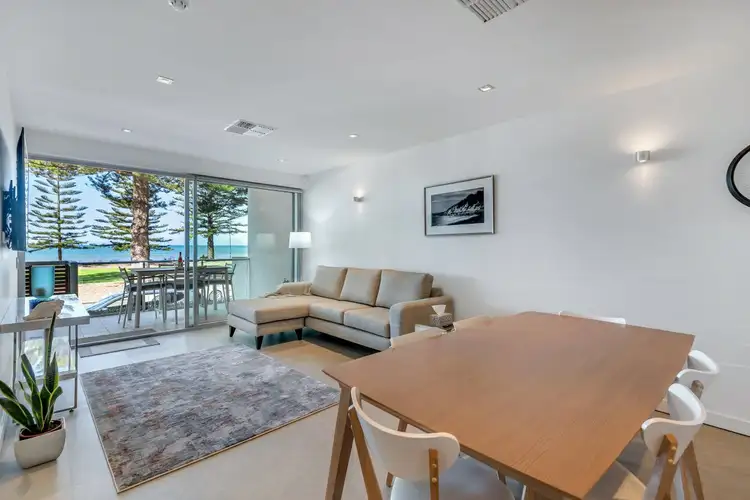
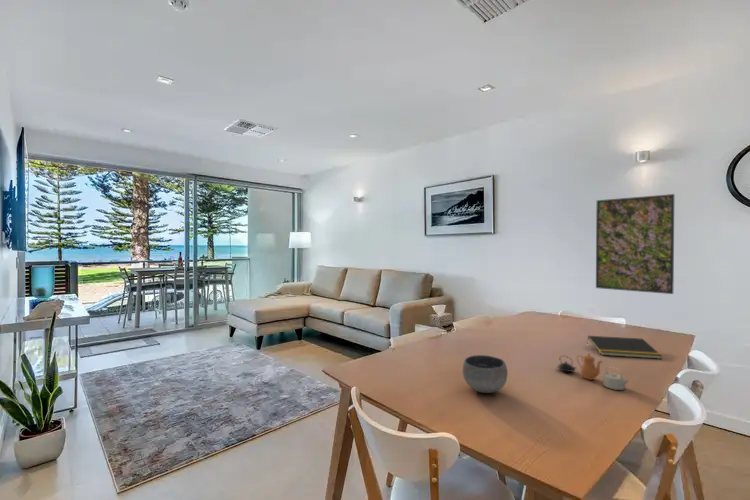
+ teapot (590, 366)
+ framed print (632, 244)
+ bowl (484, 375)
+ notepad (622, 346)
